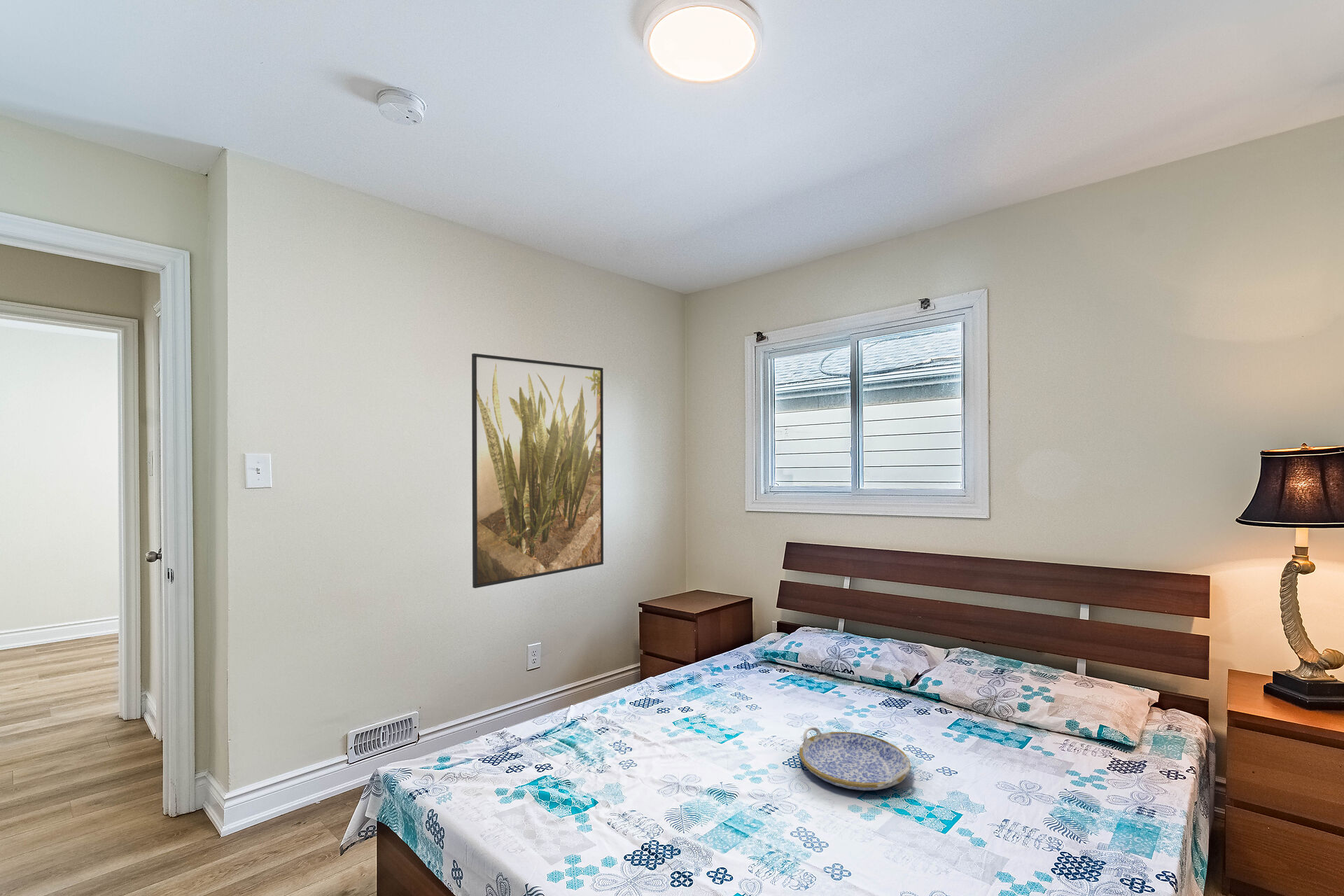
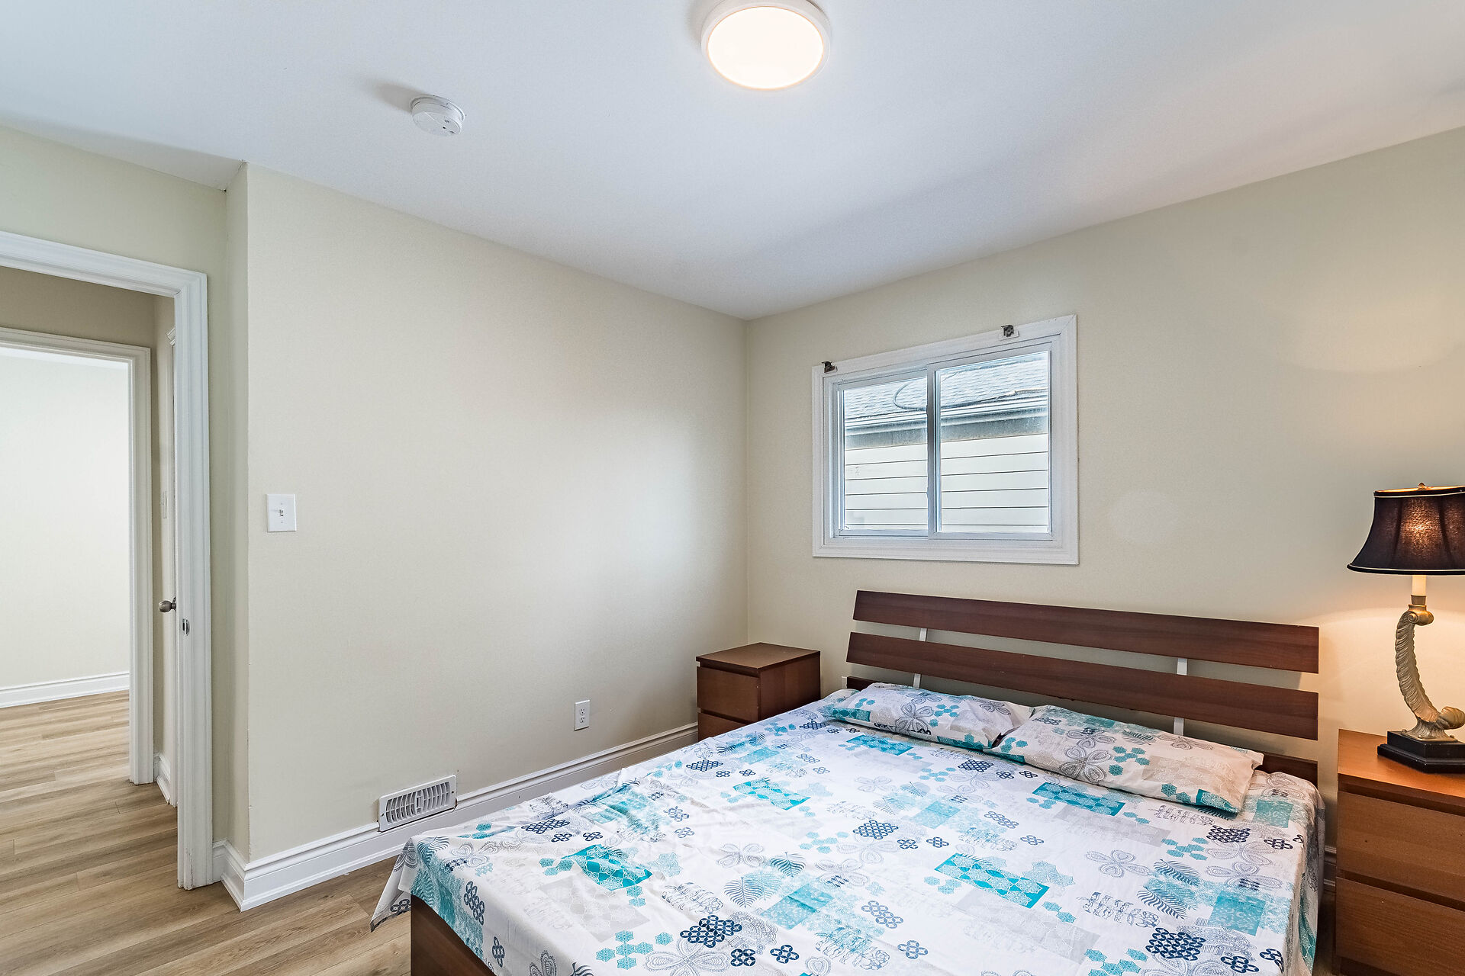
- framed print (543, 468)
- serving tray (853, 758)
